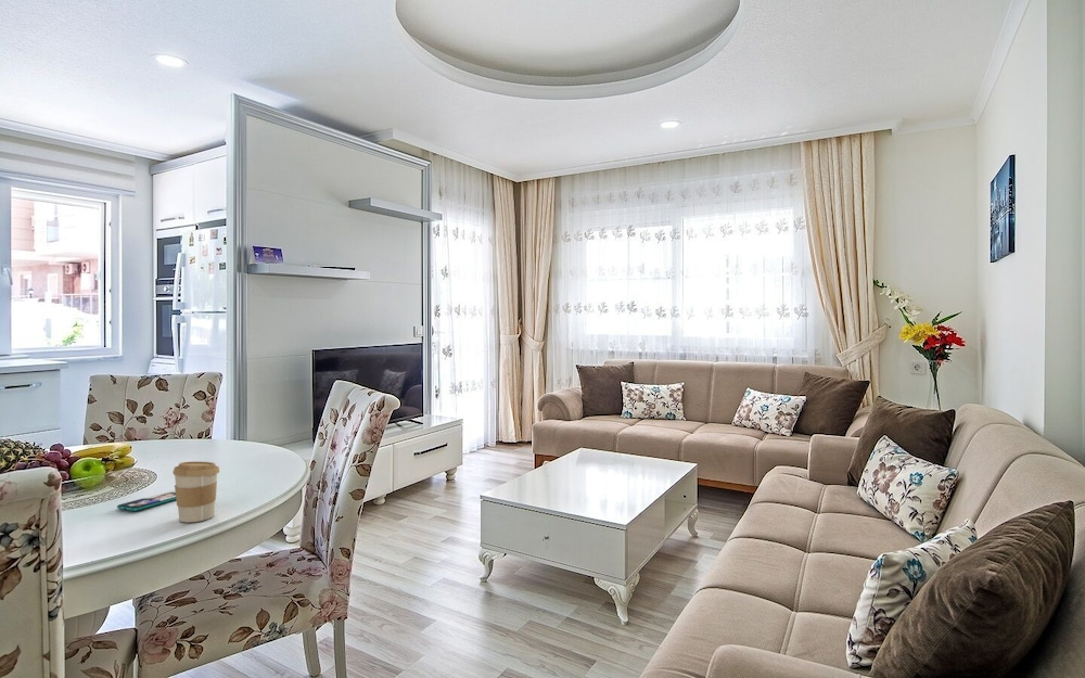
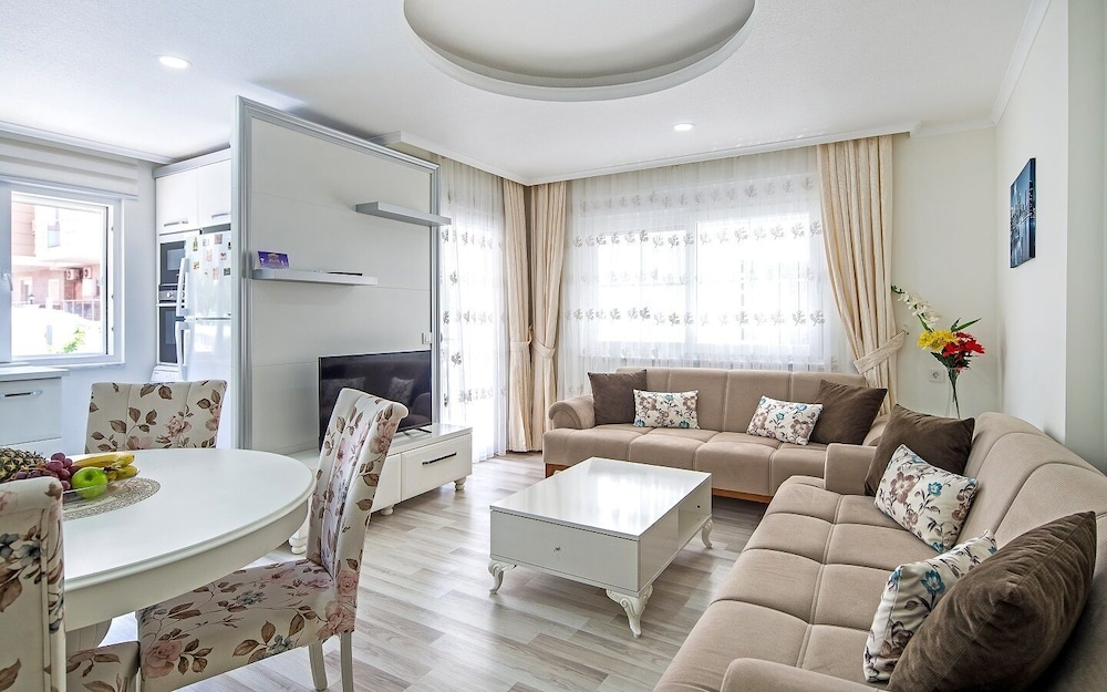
- coffee cup (196, 489)
- smartphone (155, 499)
